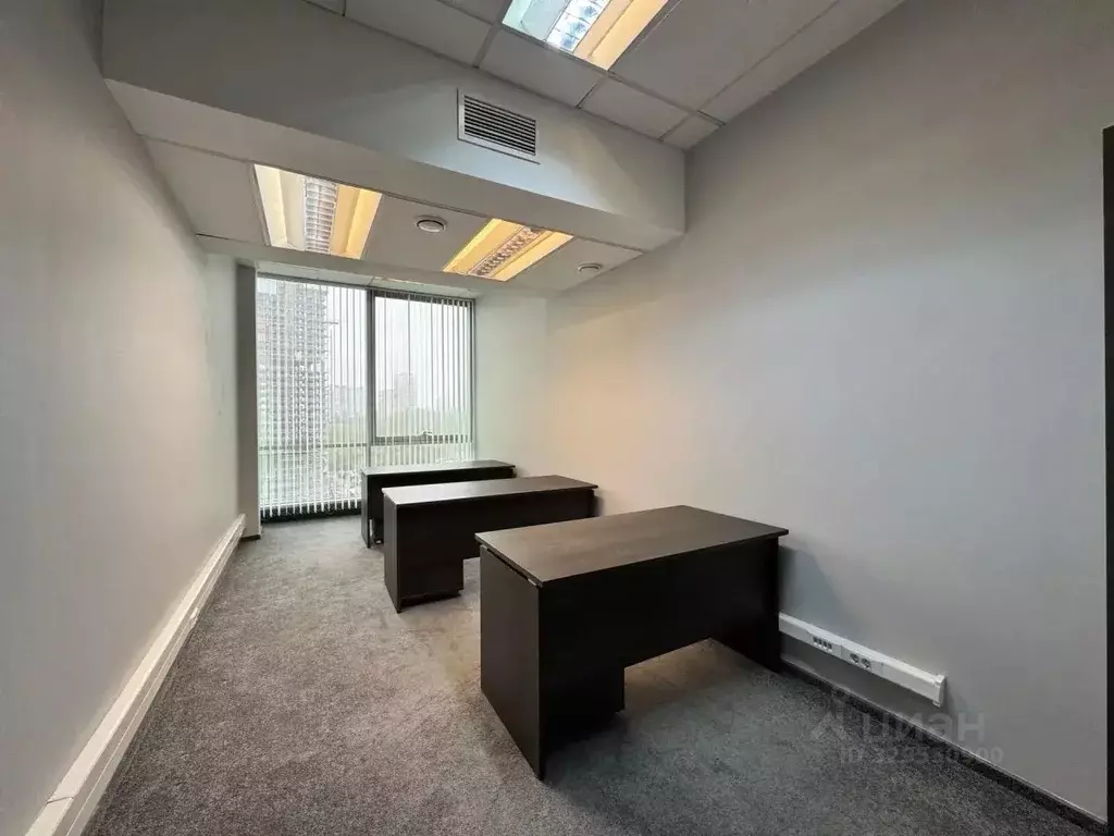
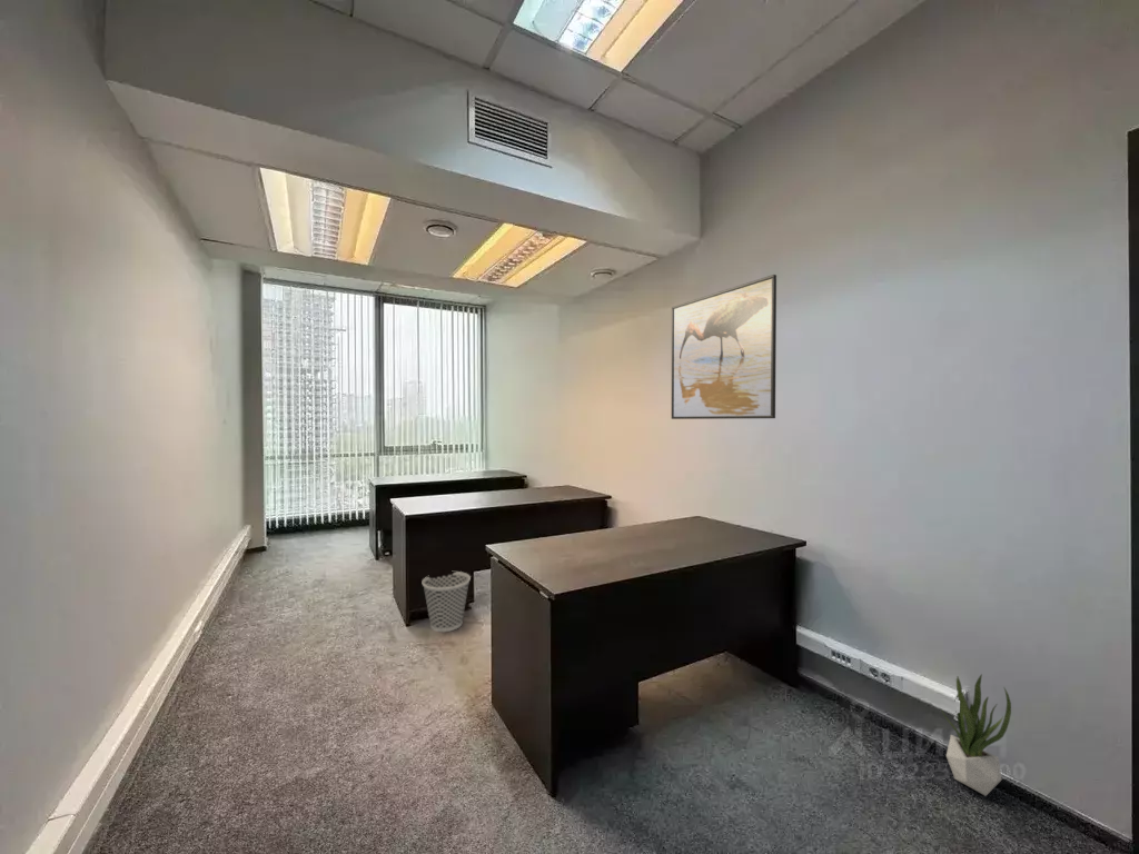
+ wastebasket (446, 602)
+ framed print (716, 356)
+ potted plant (977, 733)
